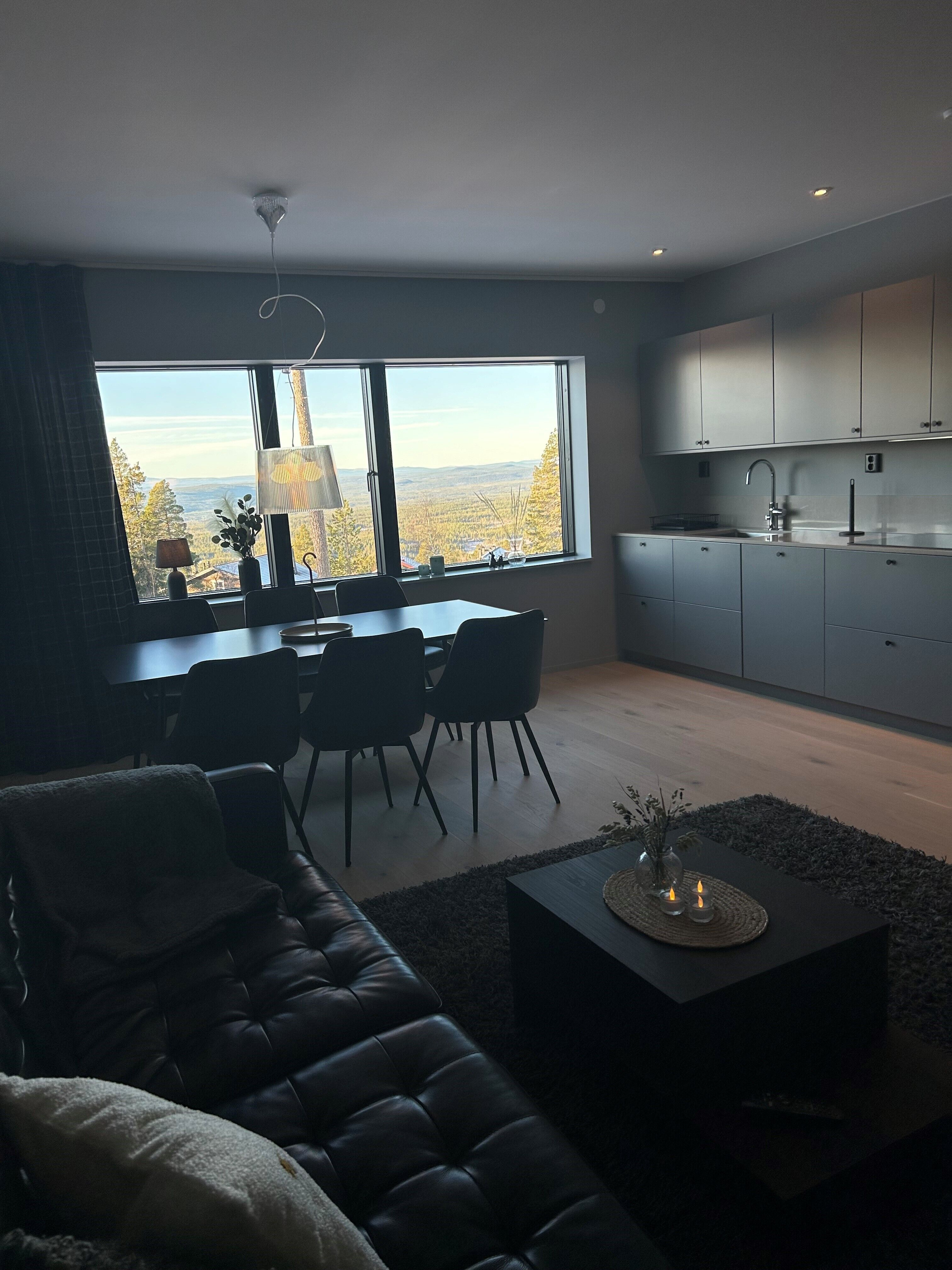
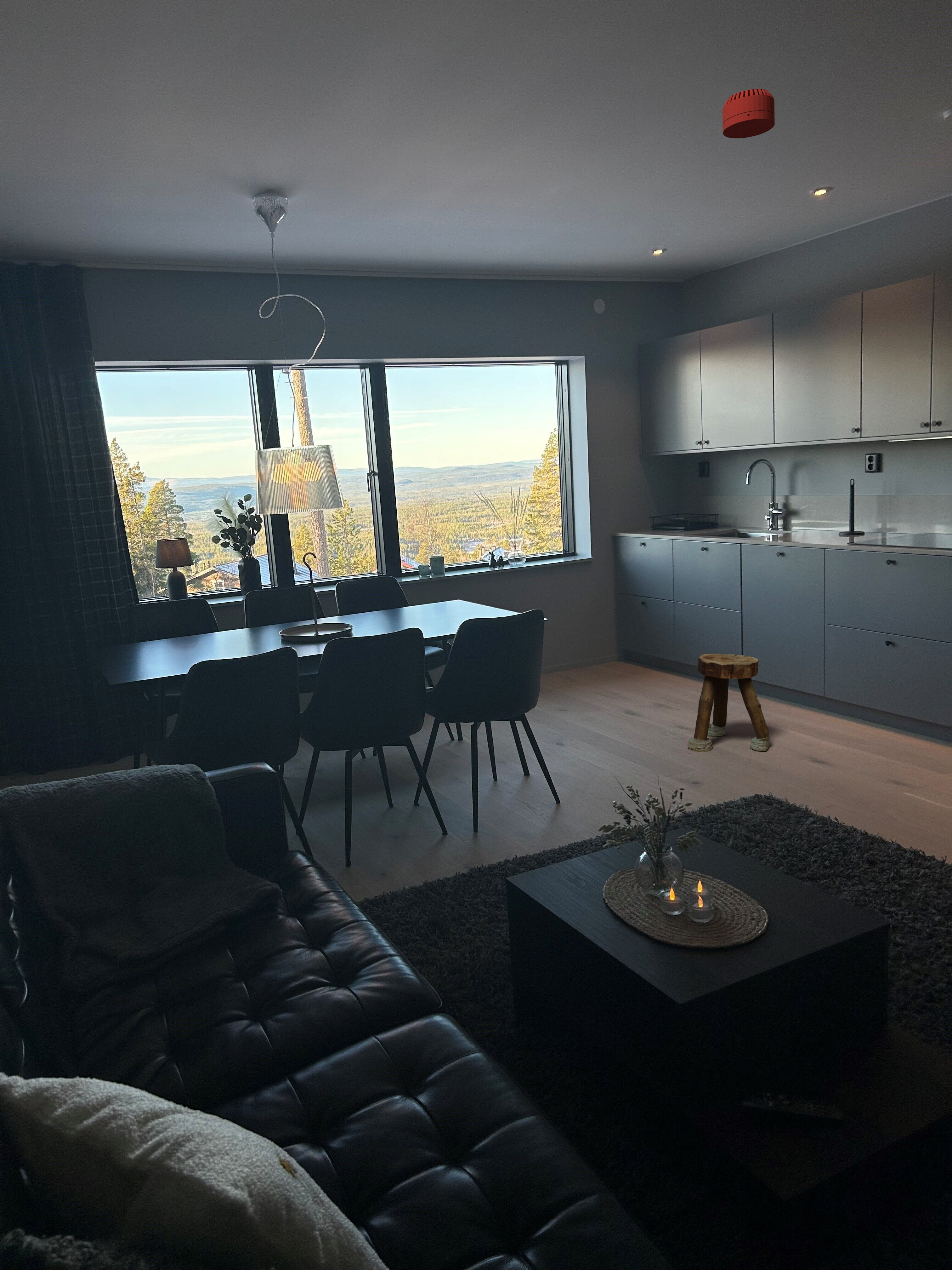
+ smoke detector (748, 113)
+ stool (728, 699)
